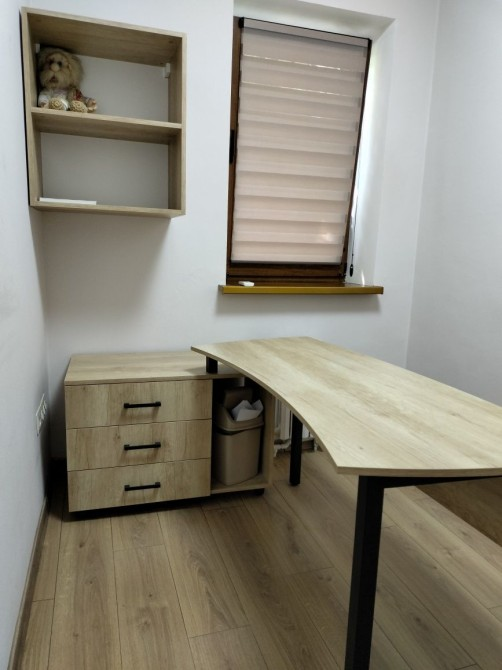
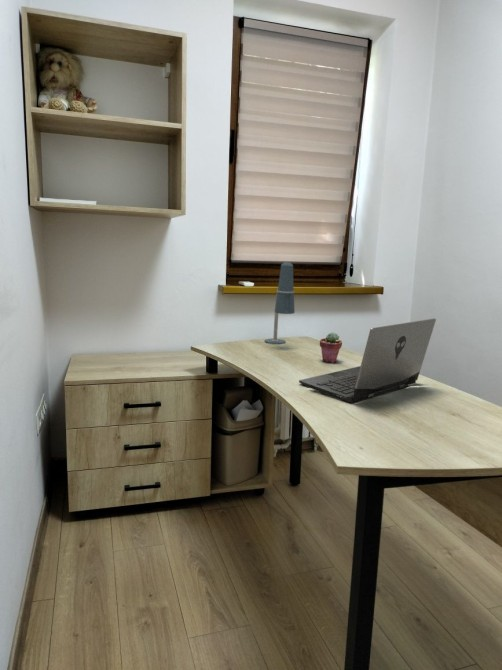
+ laptop (366, 352)
+ desk lamp (280, 304)
+ potted succulent (330, 346)
